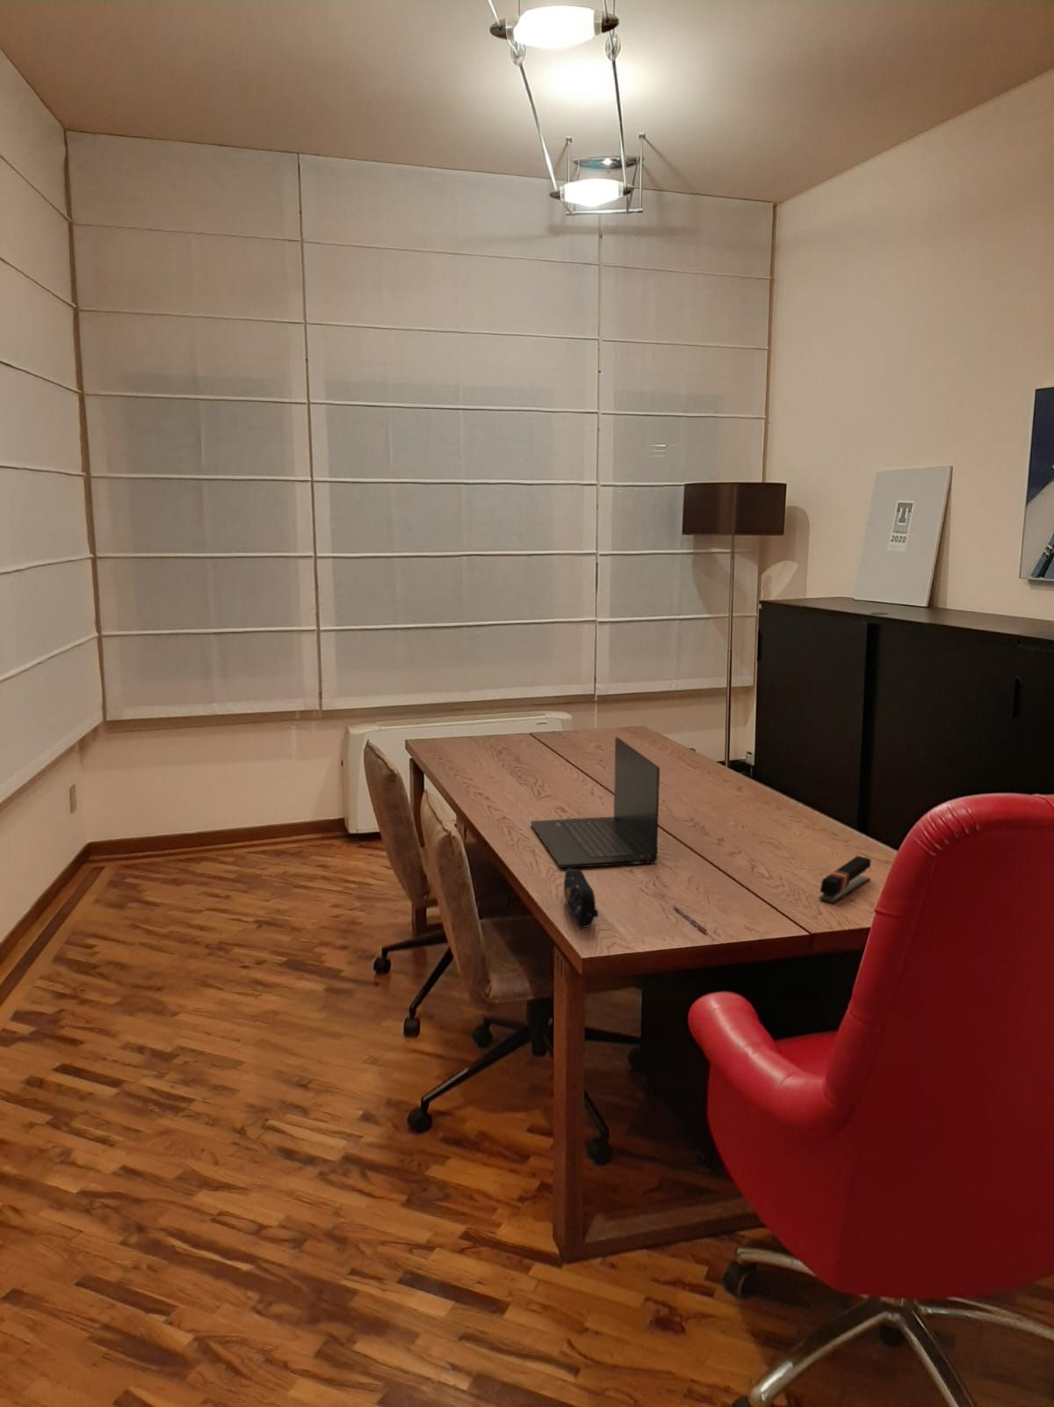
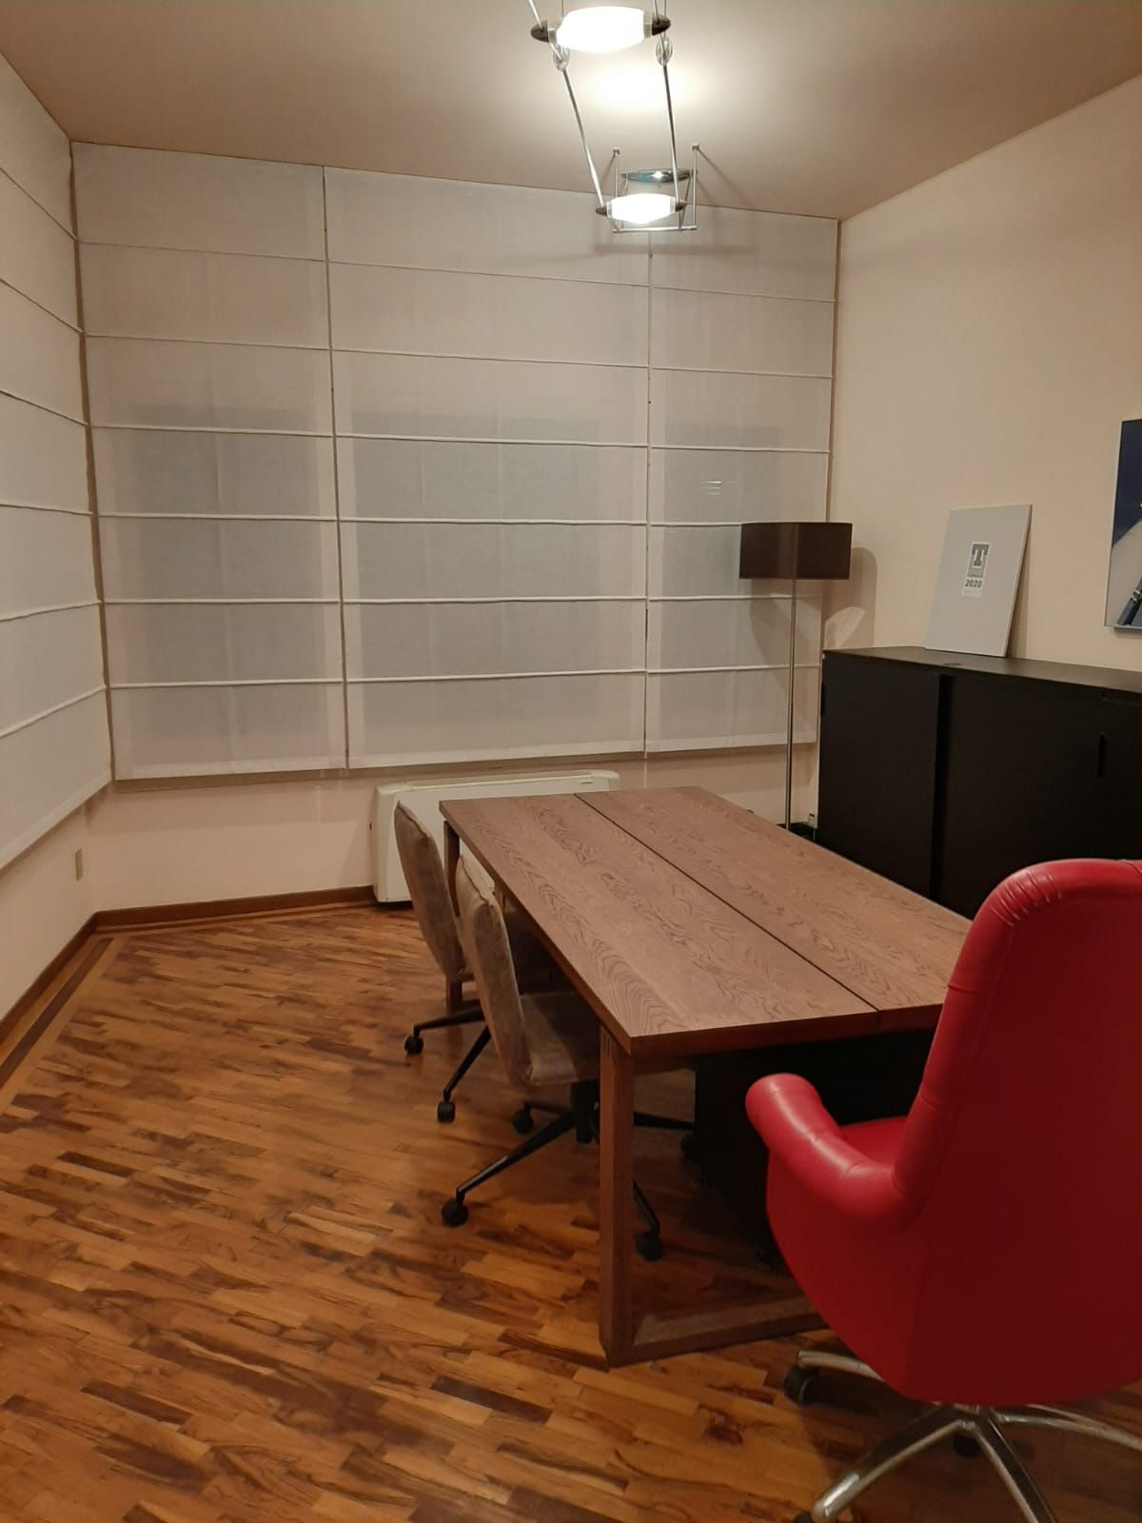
- laptop (590, 818)
- stapler (846, 877)
- pencil case (578, 896)
- pen (689, 917)
